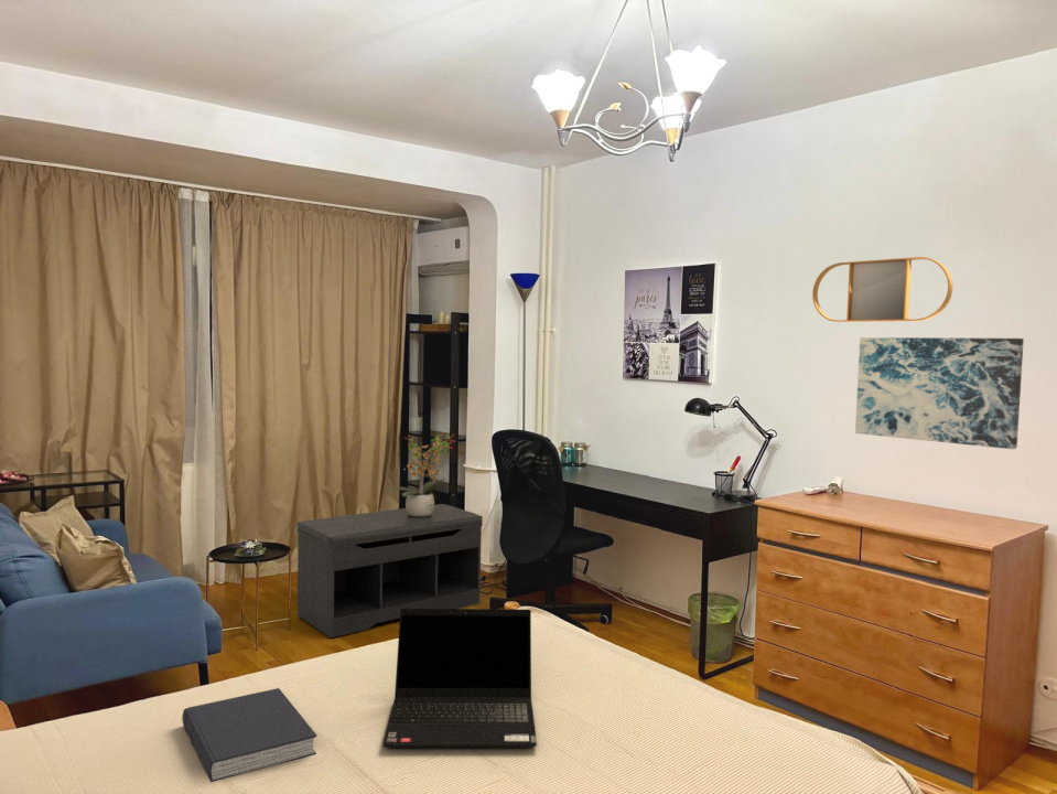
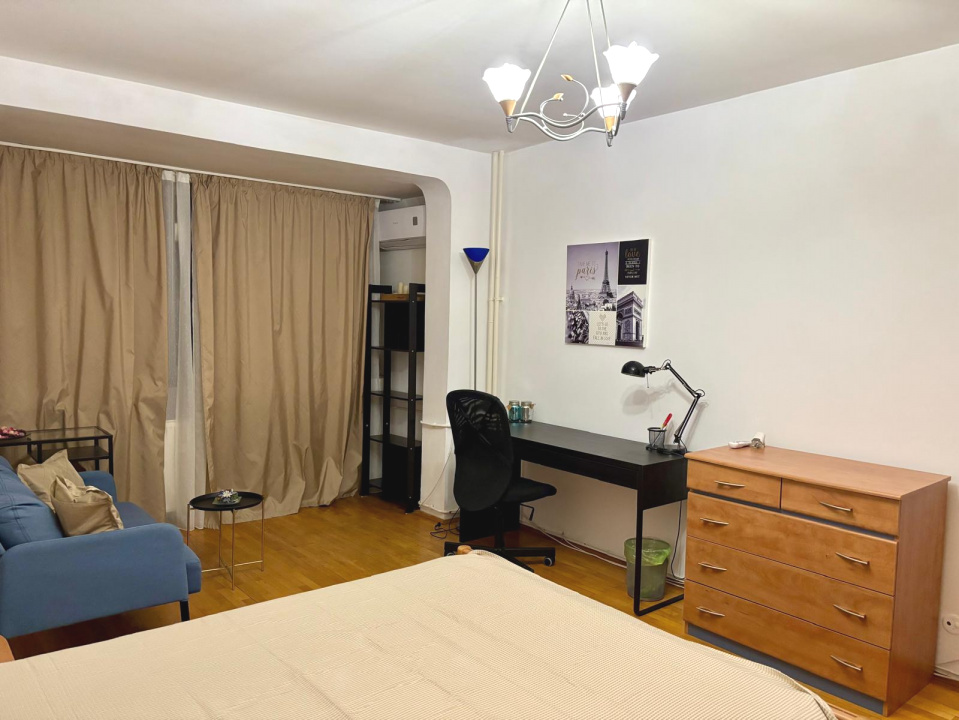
- home mirror (877, 290)
- potted plant (423, 473)
- laptop computer (463, 674)
- book (247, 731)
- wall art (932, 389)
- bench (391, 564)
